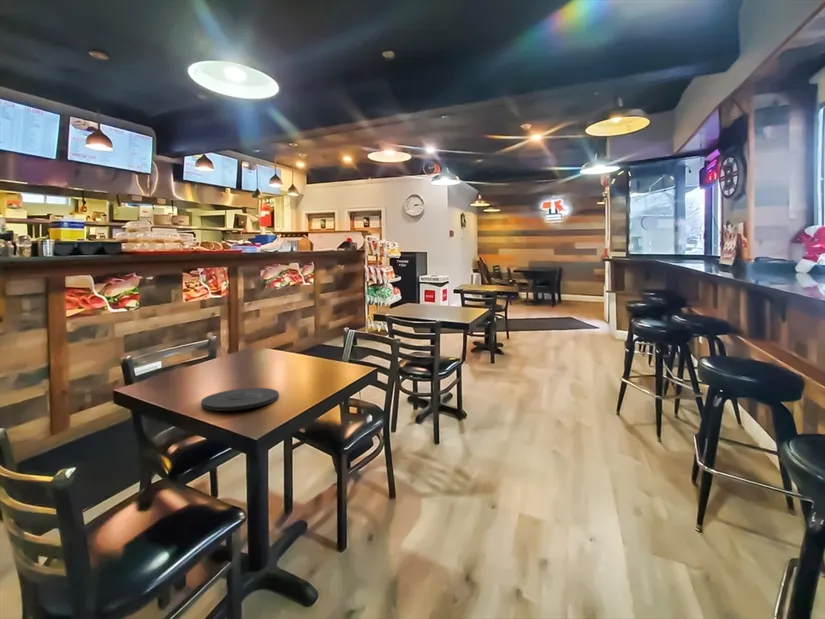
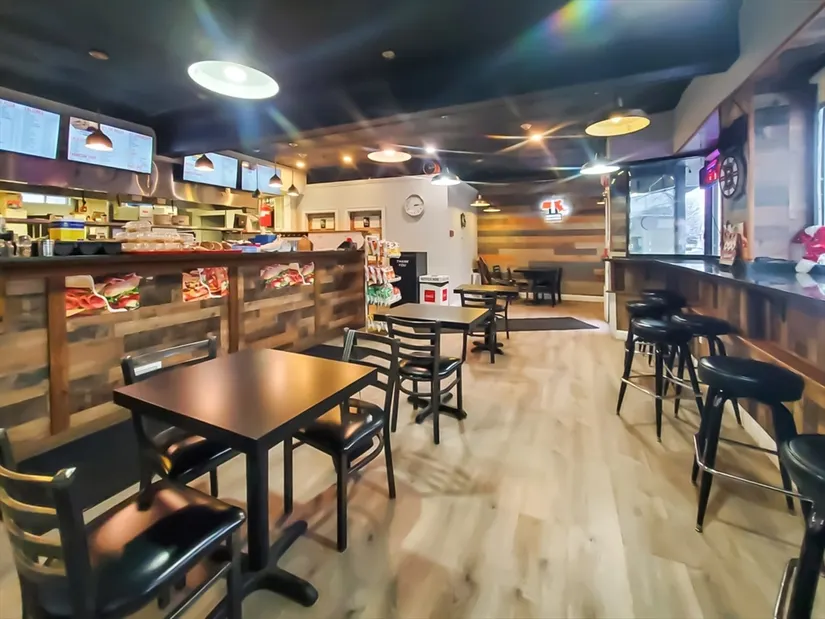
- plate (241, 395)
